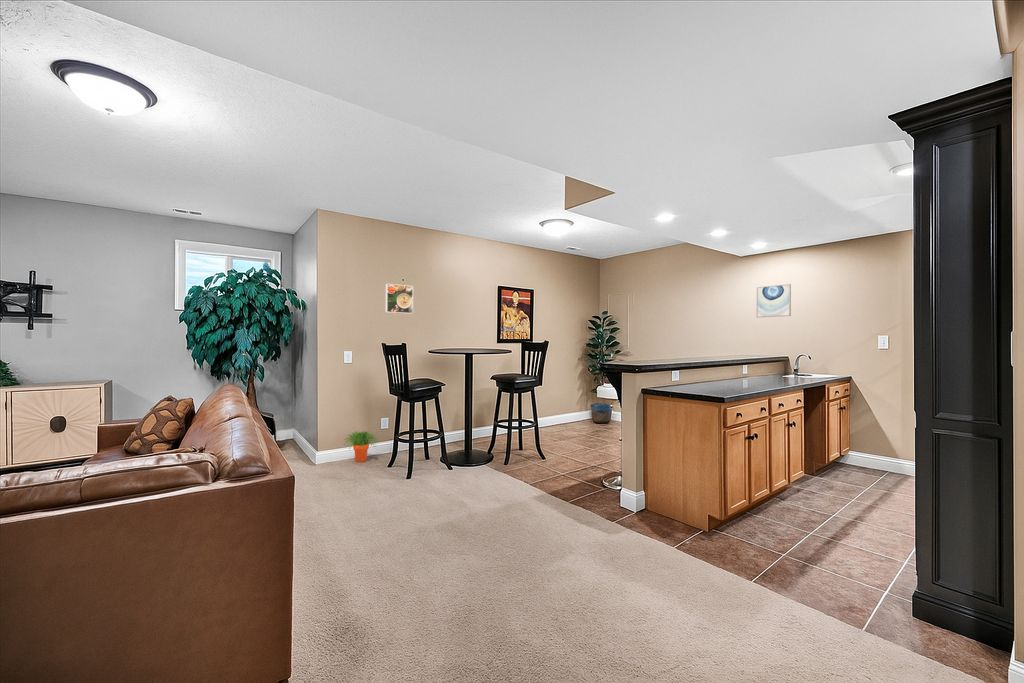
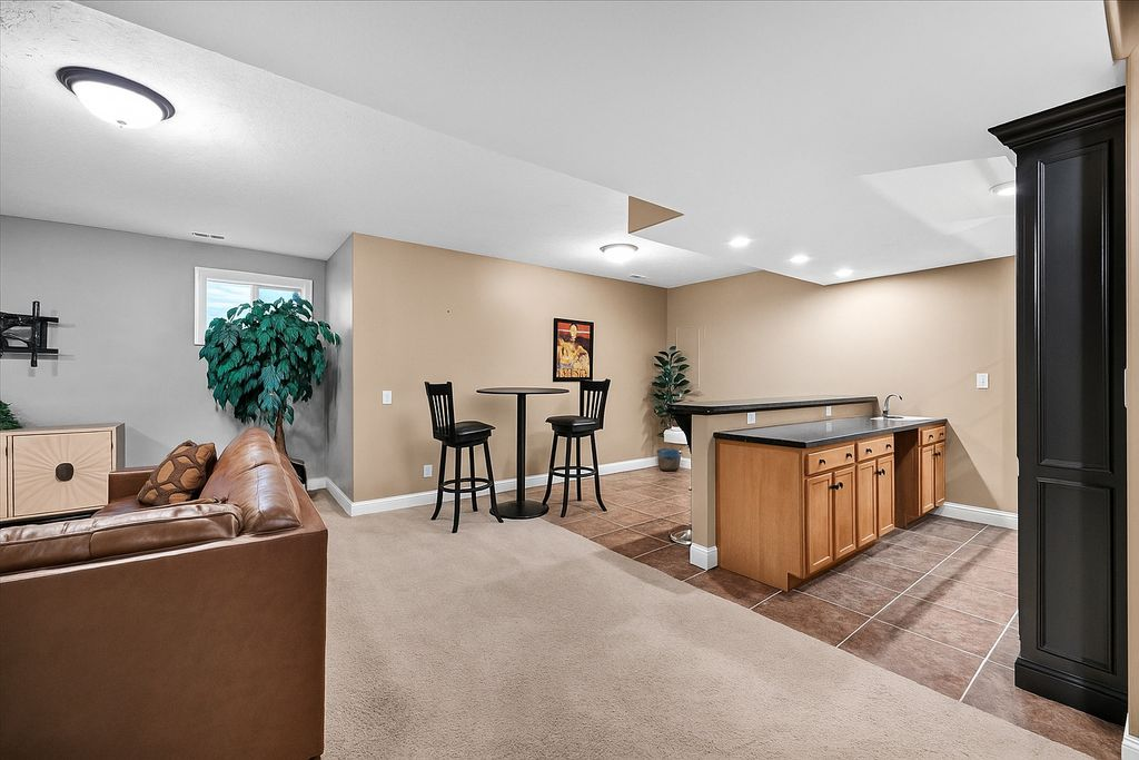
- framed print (399, 298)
- wall art (773, 301)
- potted plant (361, 445)
